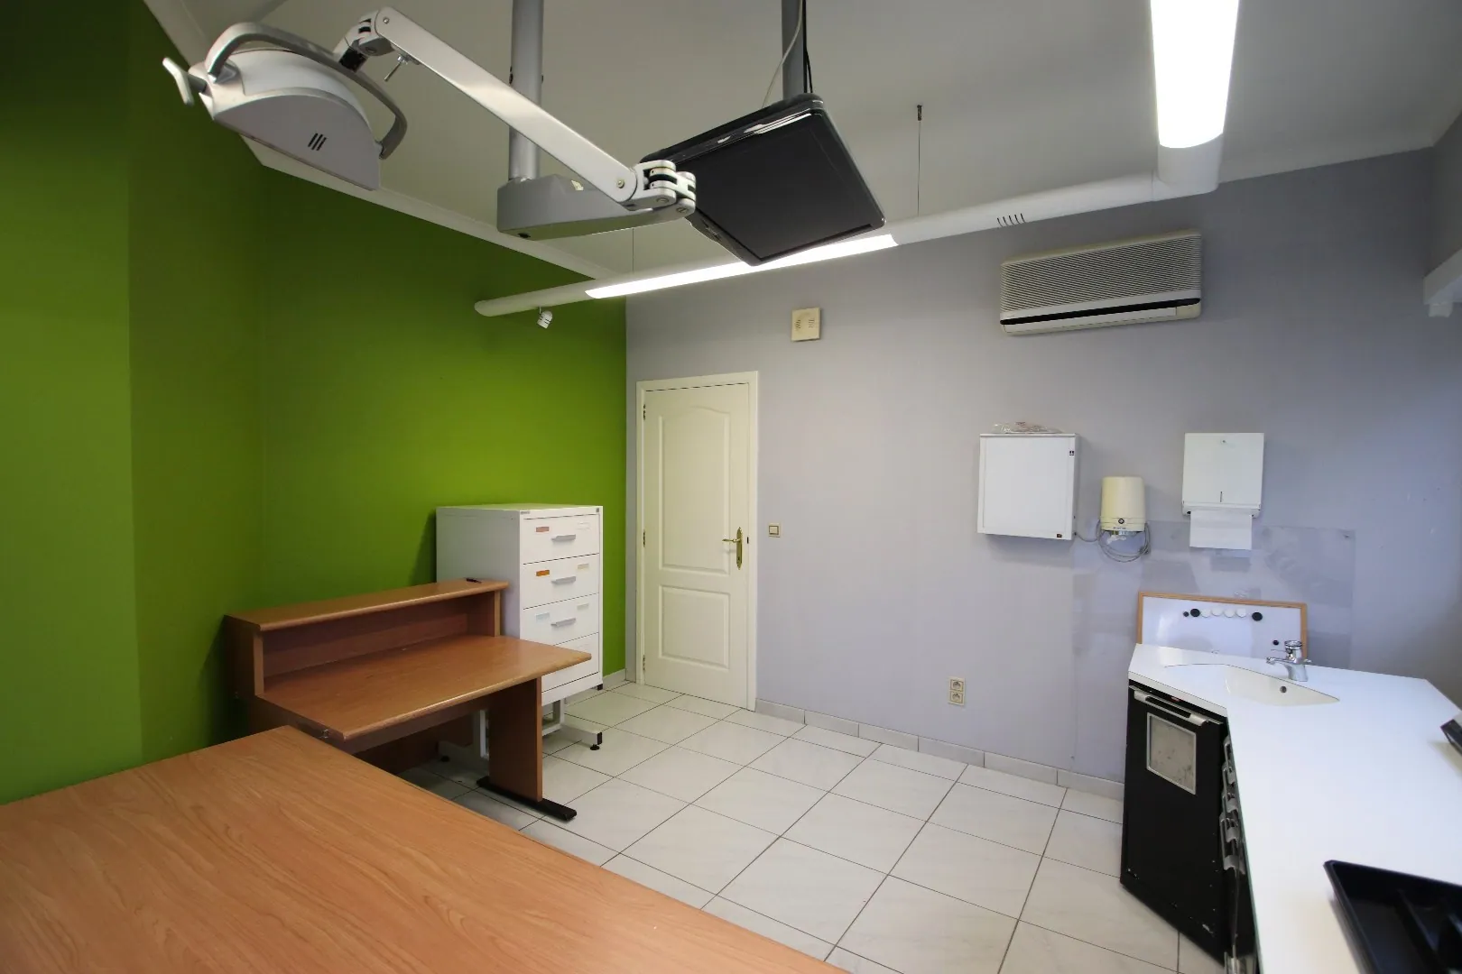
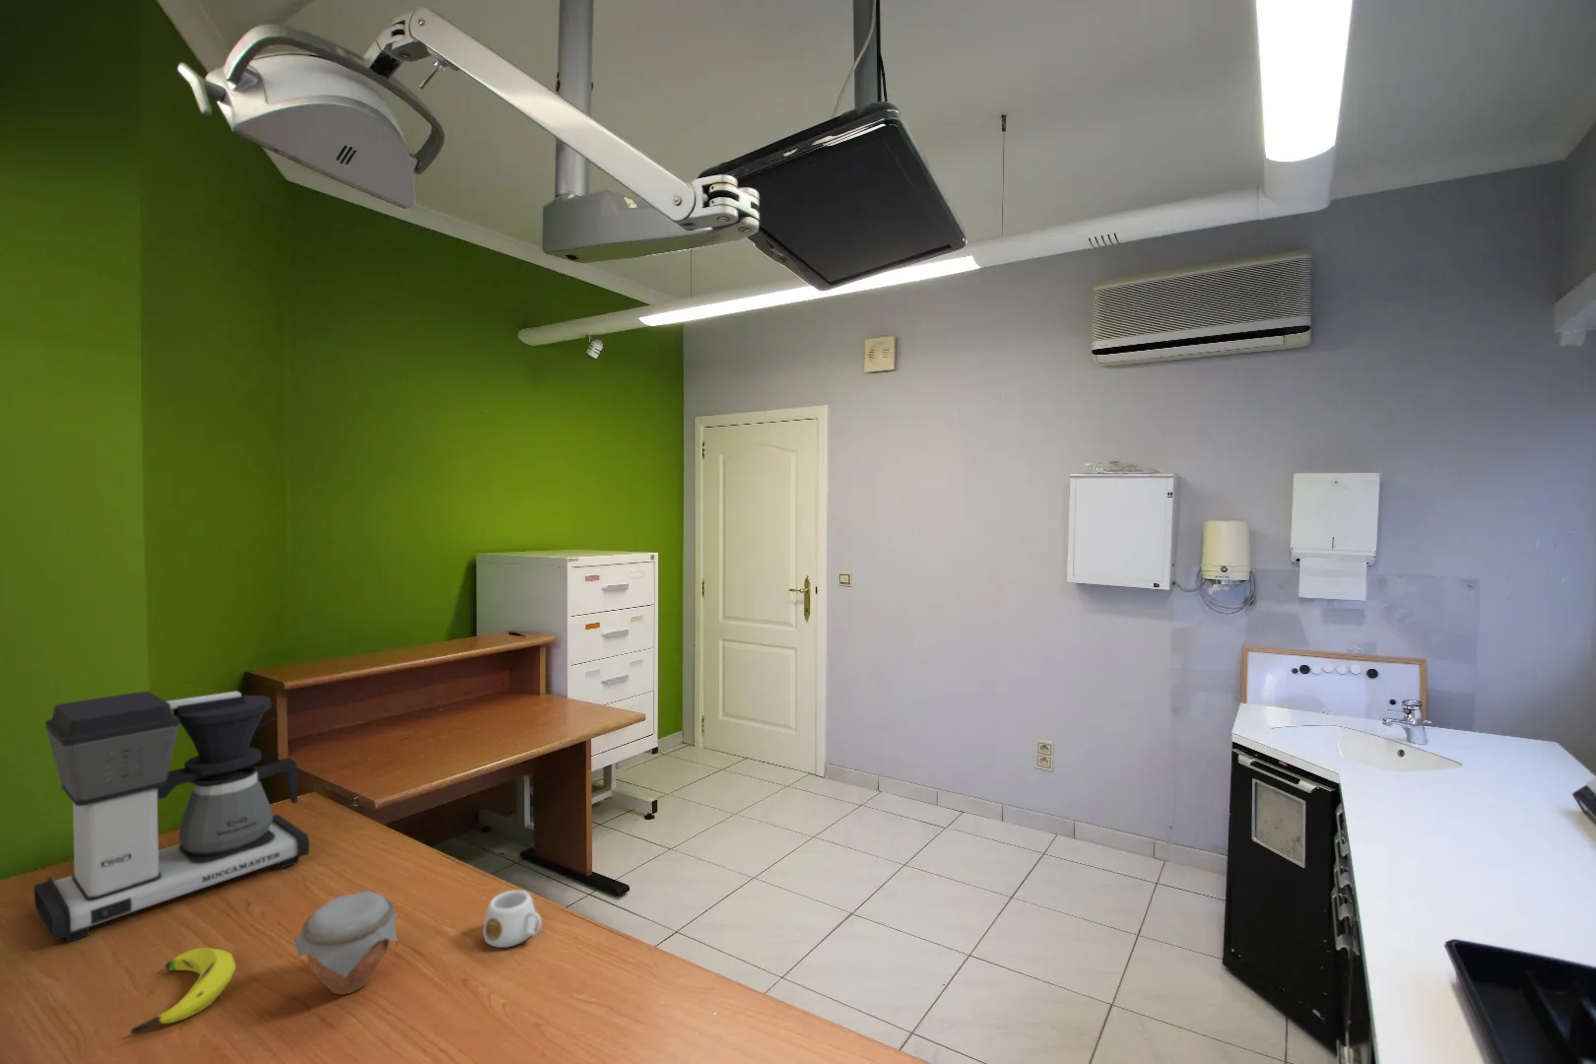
+ banana (177, 969)
+ jar (350, 945)
+ coffee maker (180, 784)
+ mug (515, 919)
